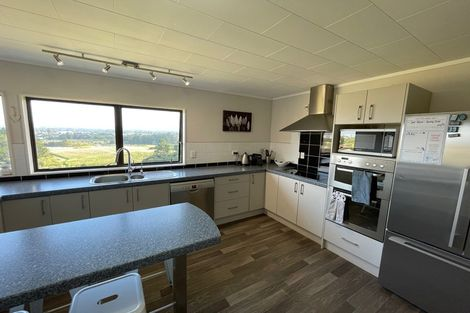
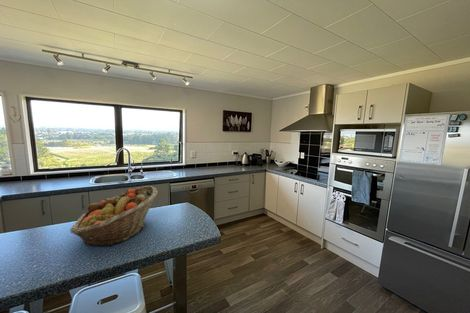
+ fruit basket (119, 211)
